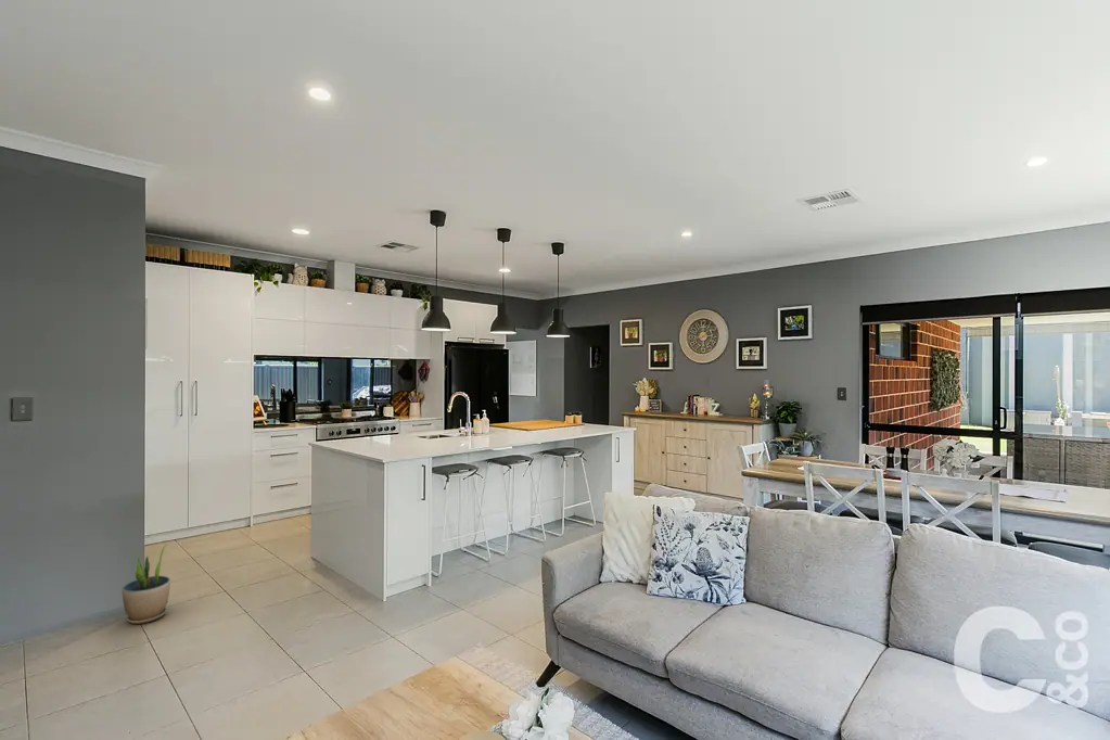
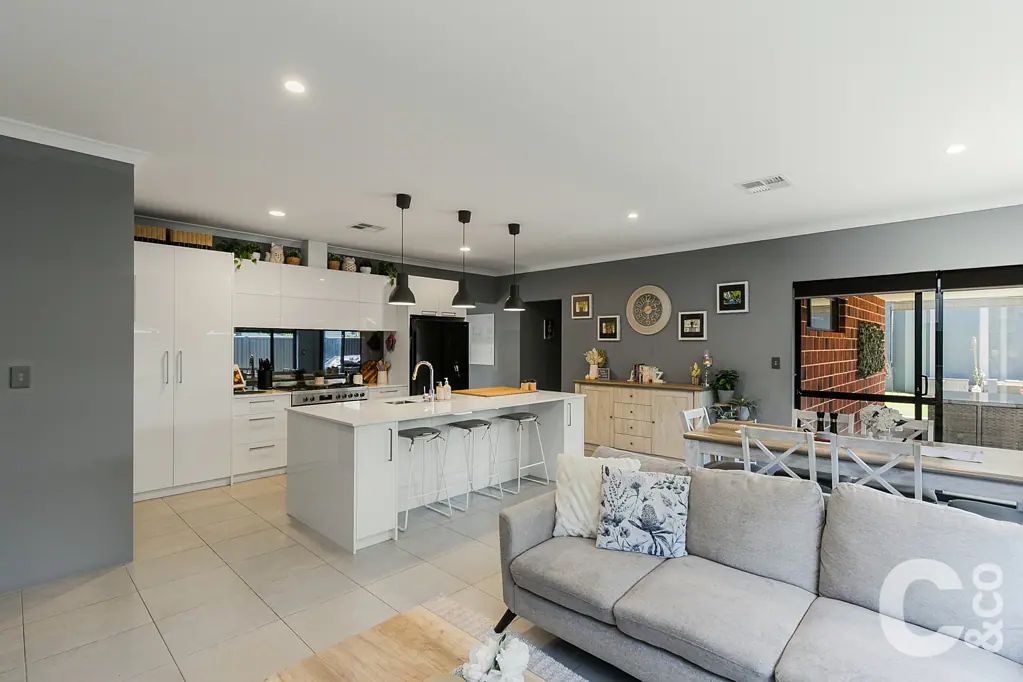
- potted plant (145, 582)
